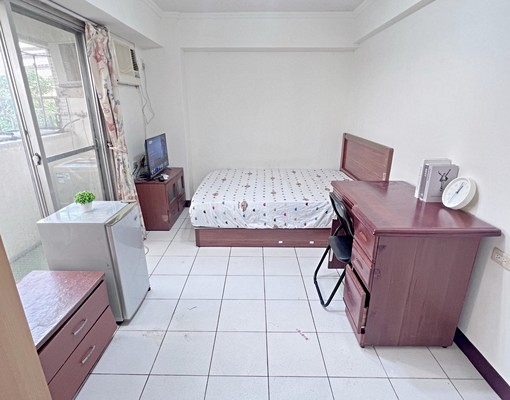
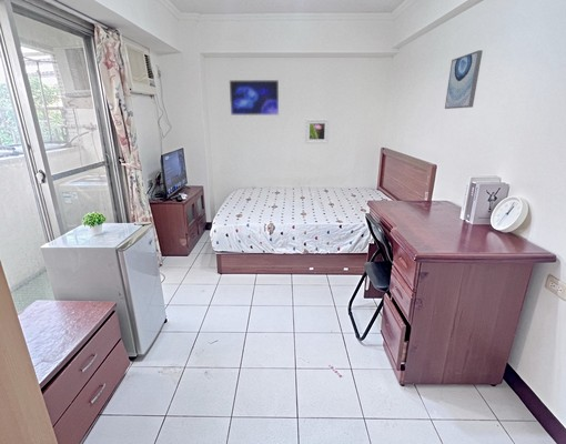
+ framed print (316, 131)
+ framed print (254, 98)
+ wall art (461, 82)
